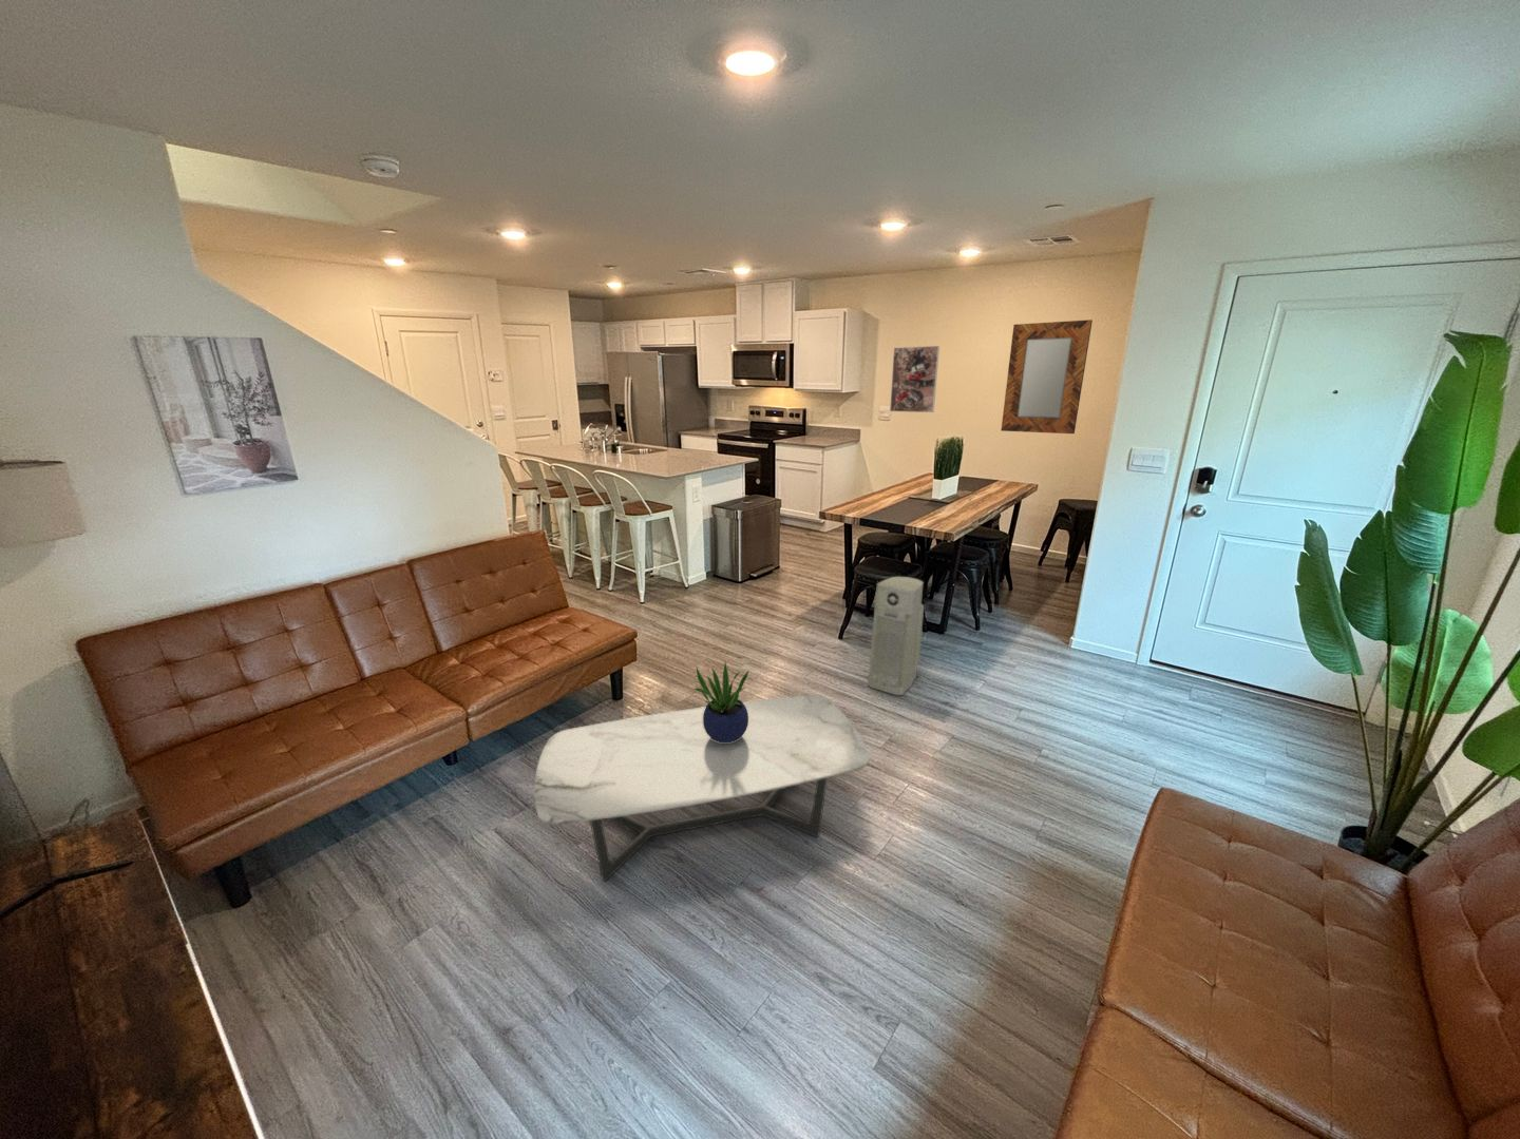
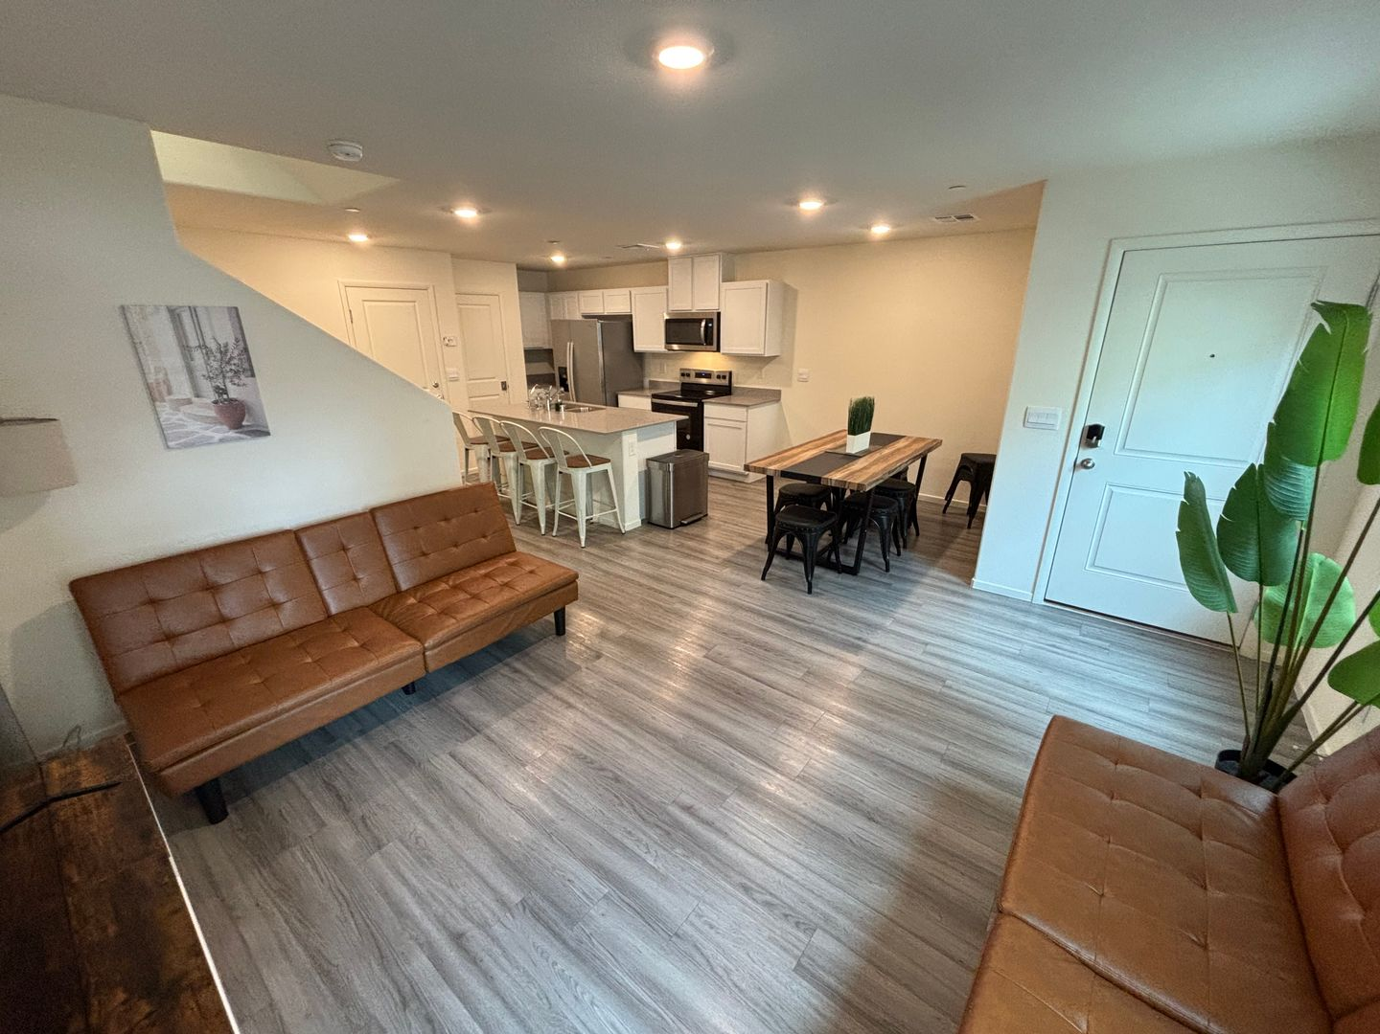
- air purifier (898, 632)
- coffee table (706, 787)
- potted plant (724, 705)
- home mirror (1042, 378)
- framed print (913, 379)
